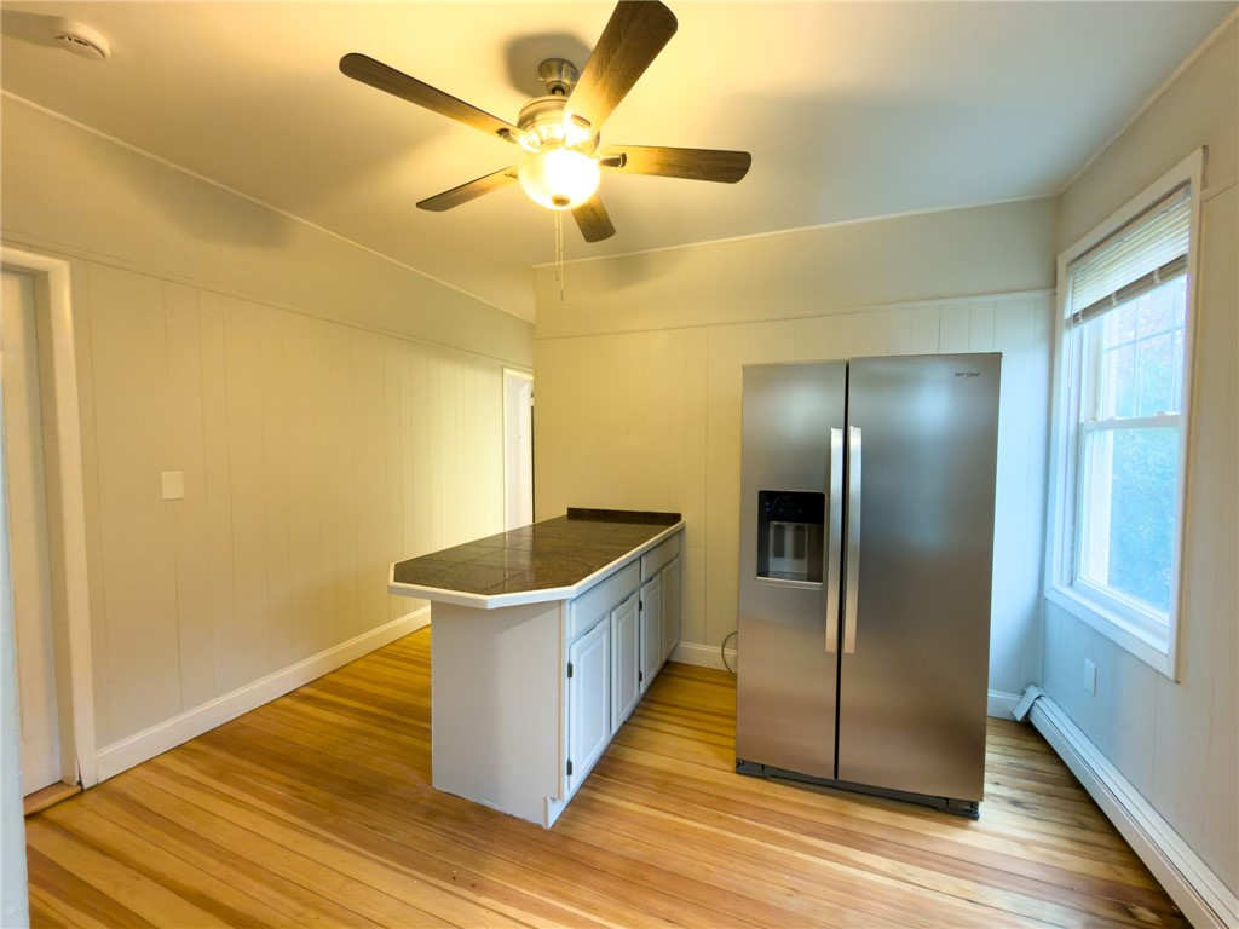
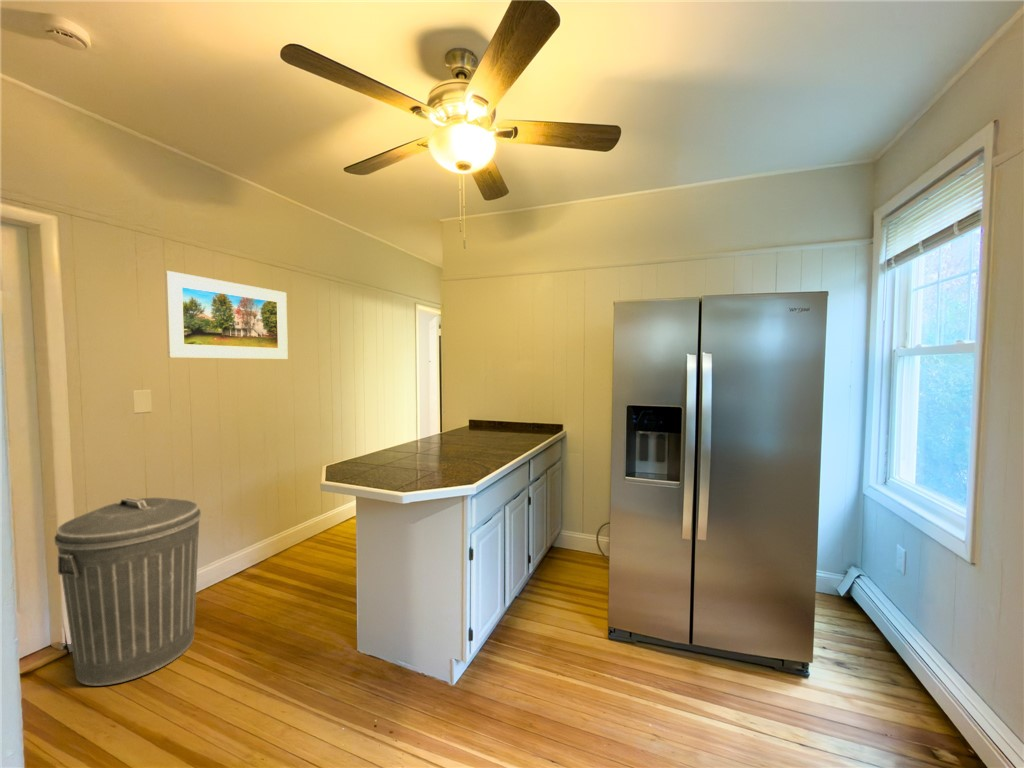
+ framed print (234, 320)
+ trash can (135, 576)
